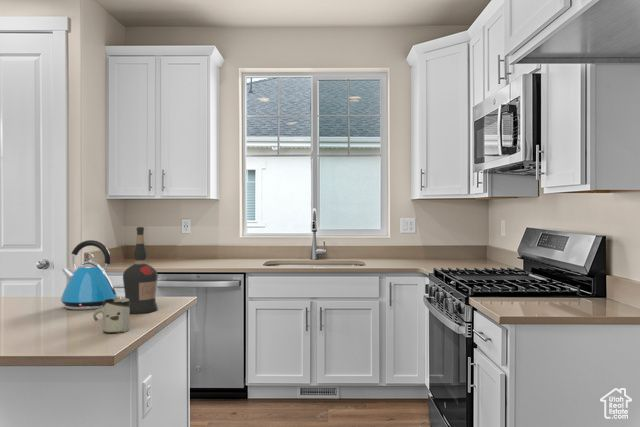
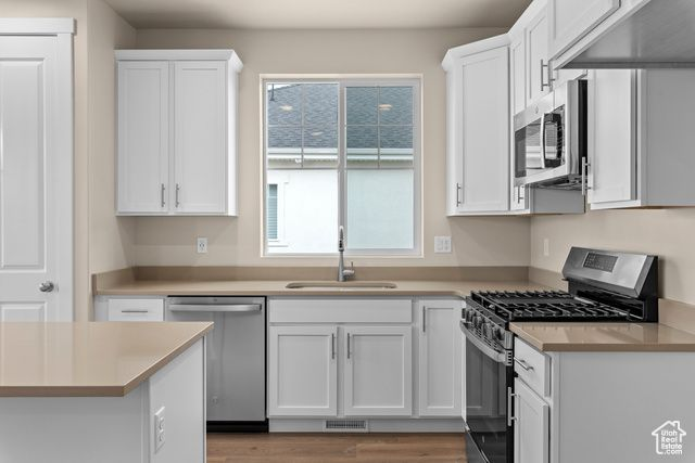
- cup (111, 315)
- liquor bottle (140, 268)
- kettle (91, 272)
